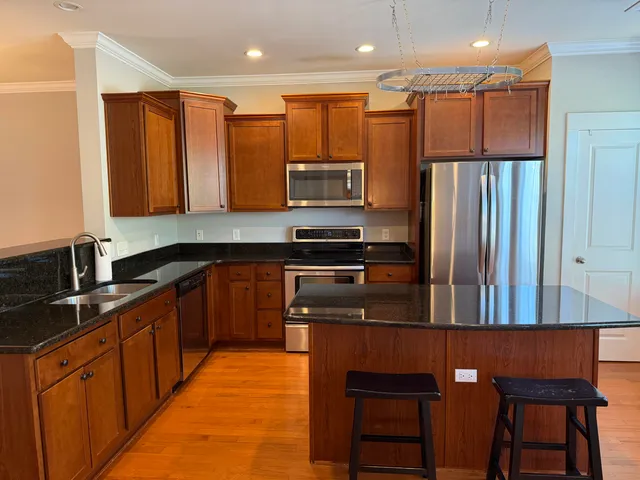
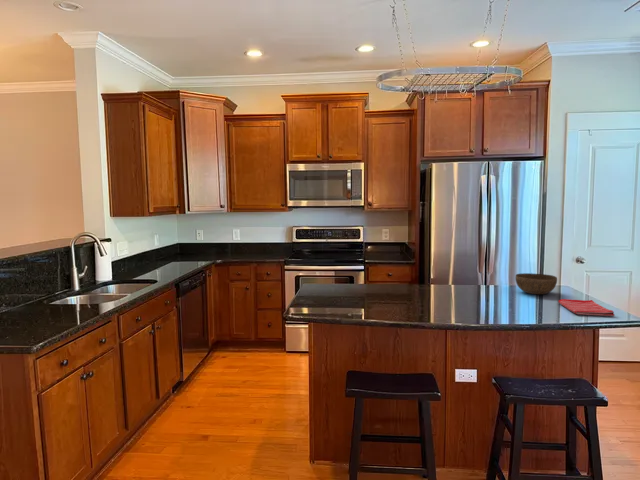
+ dish towel (584, 307)
+ bowl (535, 284)
